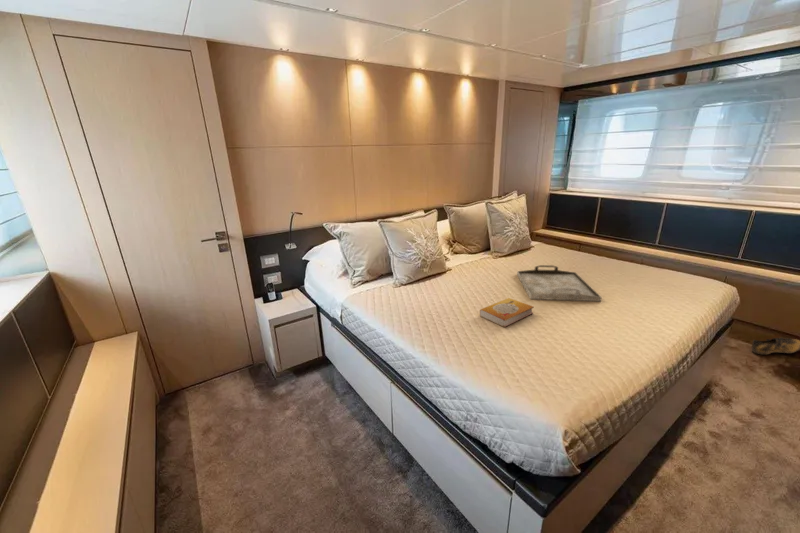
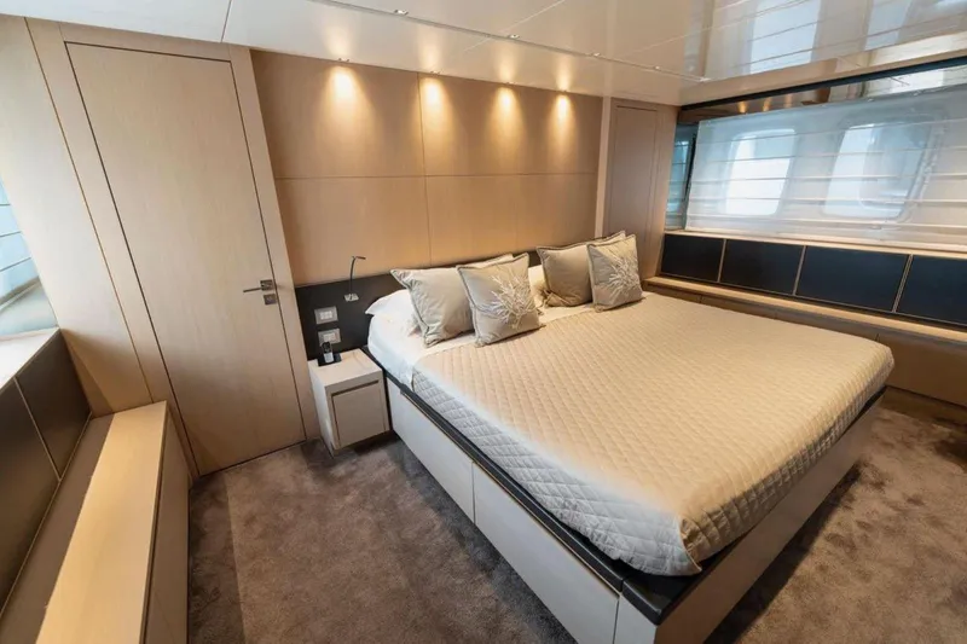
- shoe (777, 344)
- serving tray (555, 281)
- book (506, 311)
